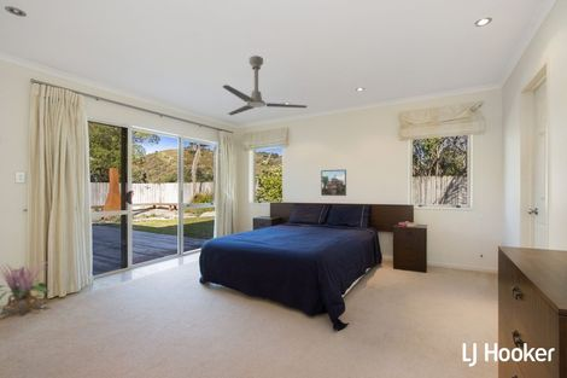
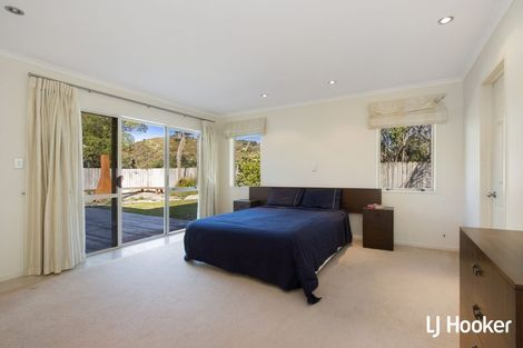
- decorative plant (22, 285)
- ceiling fan (257, 81)
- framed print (333, 182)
